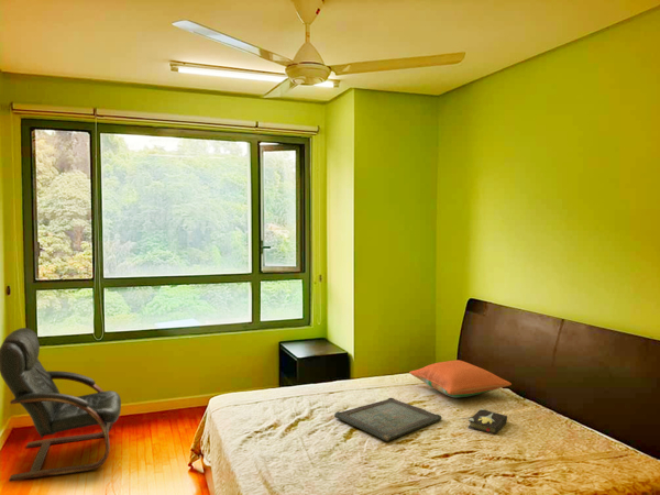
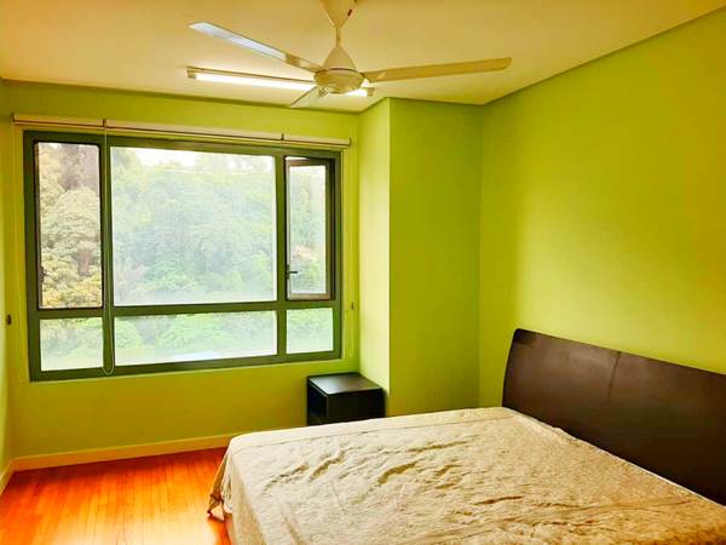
- armchair (64, 394)
- hardback book (487, 420)
- pillow (458, 377)
- serving tray (388, 416)
